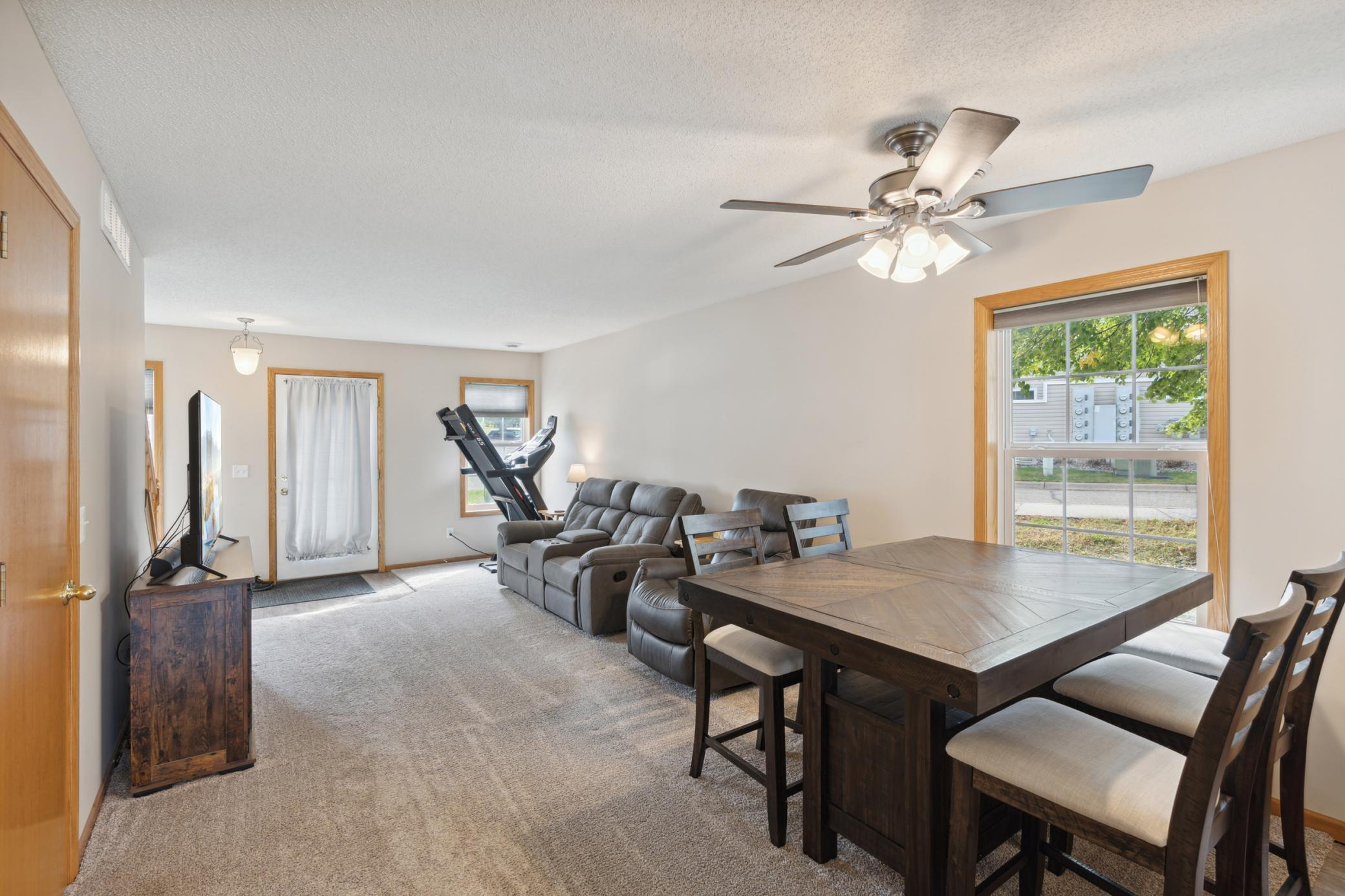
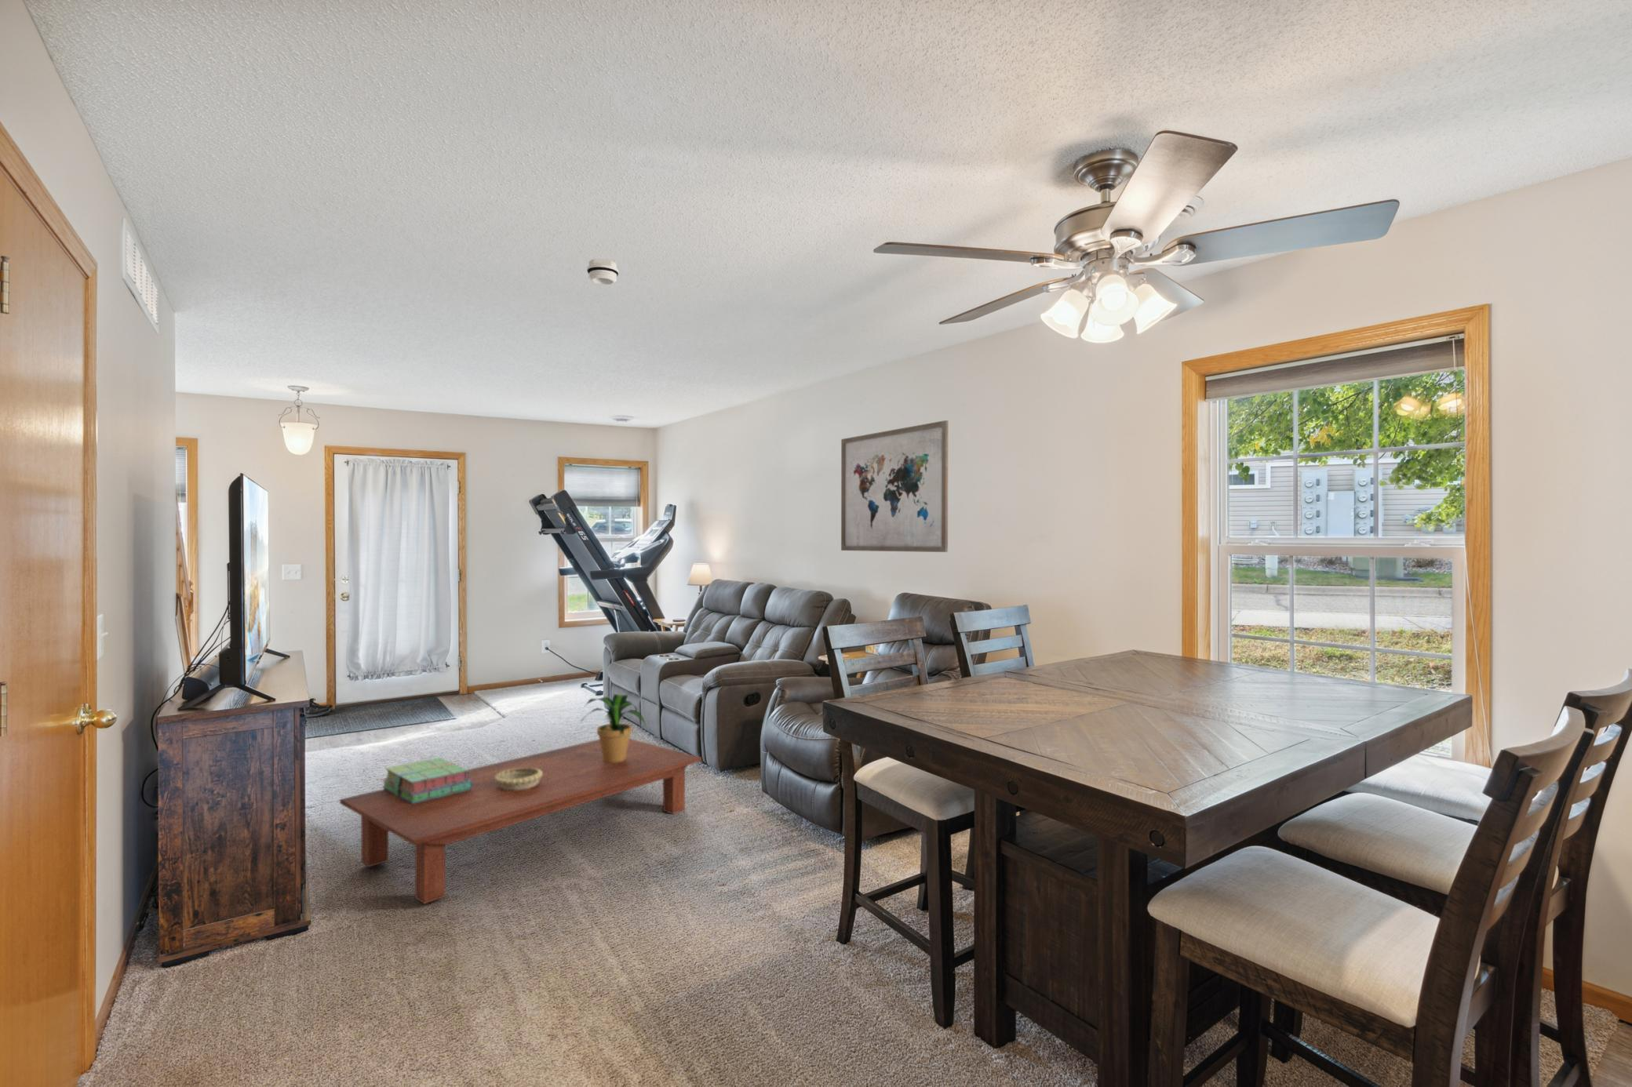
+ wall art (889, 491)
+ smoke detector (603, 272)
+ stack of books (427, 778)
+ potted plant (614, 728)
+ decorative bowl (518, 778)
+ coffee table (536, 806)
